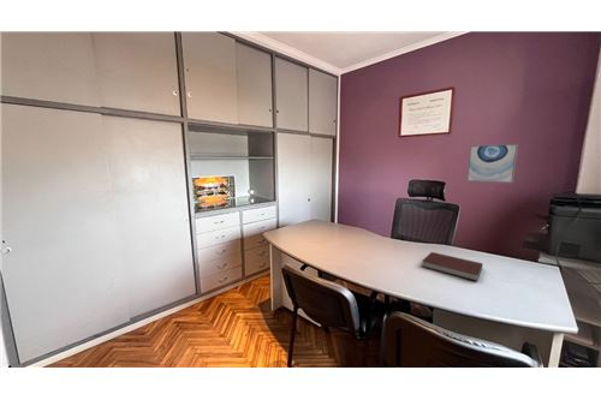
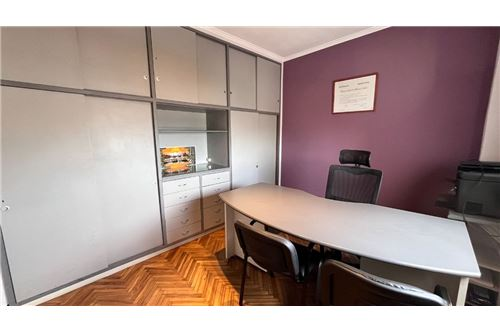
- notebook (451, 264)
- wall art (490, 163)
